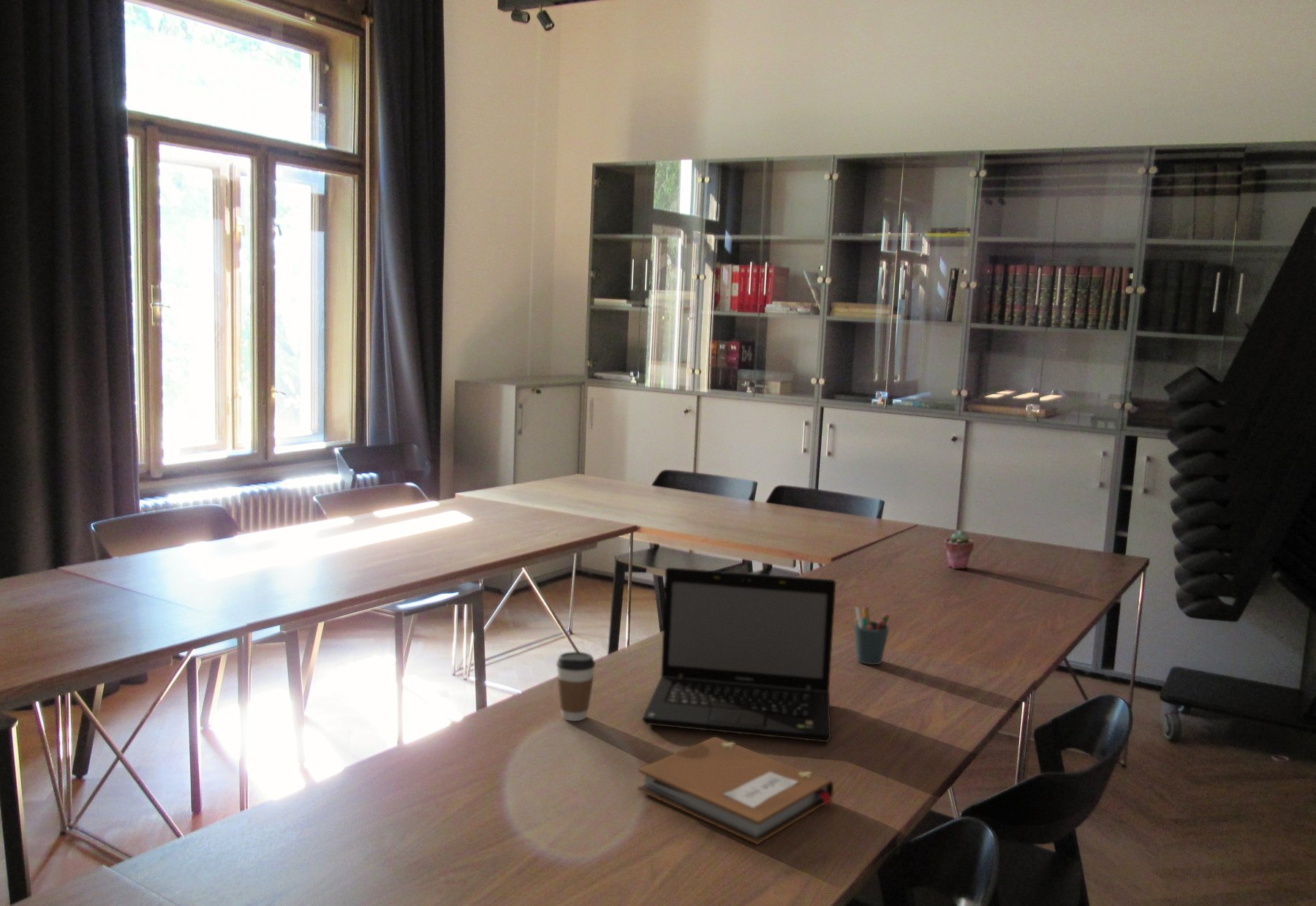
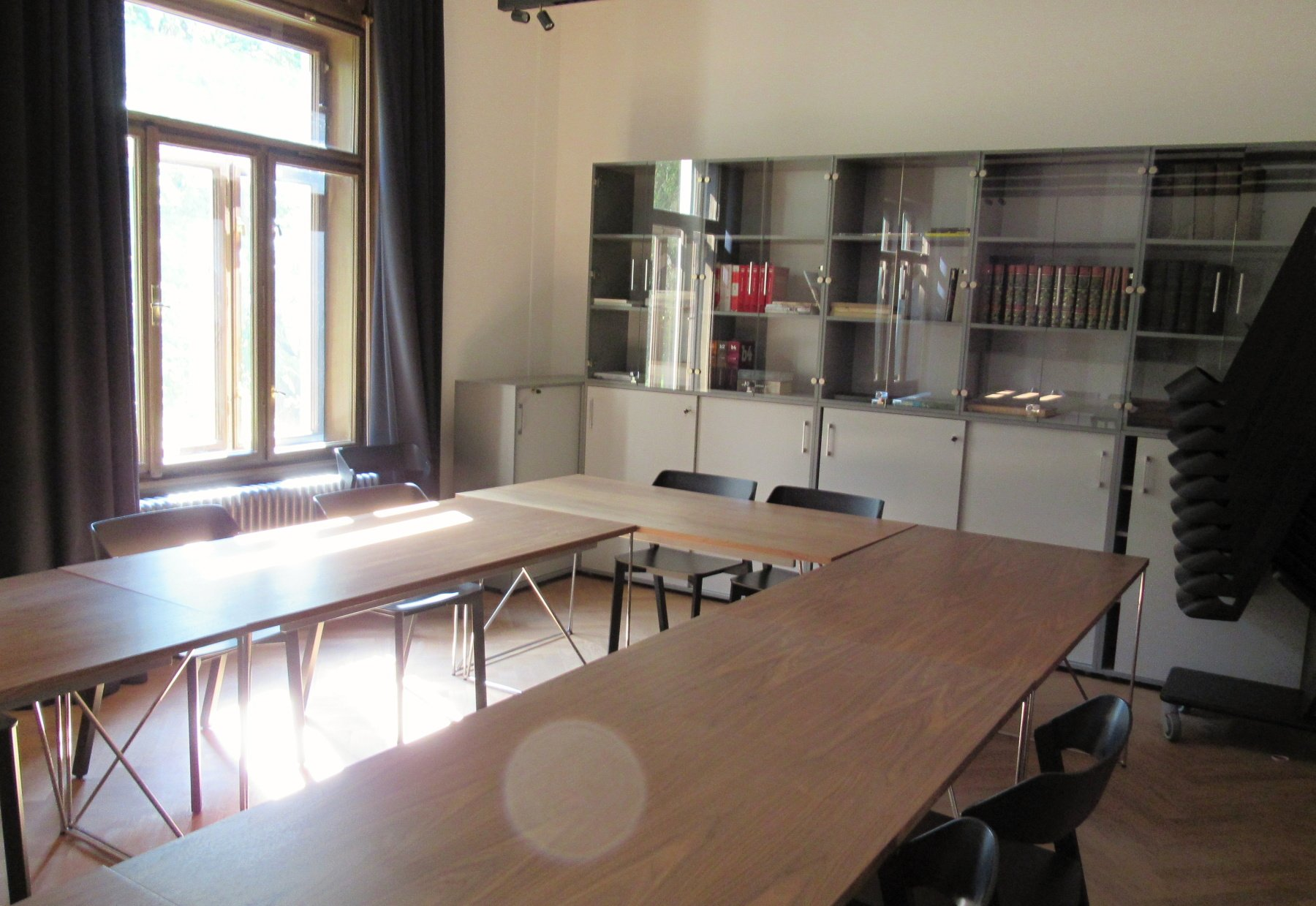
- coffee cup (575, 686)
- laptop (742, 651)
- notebook (739, 785)
- potted succulent (958, 548)
- pen holder (870, 633)
